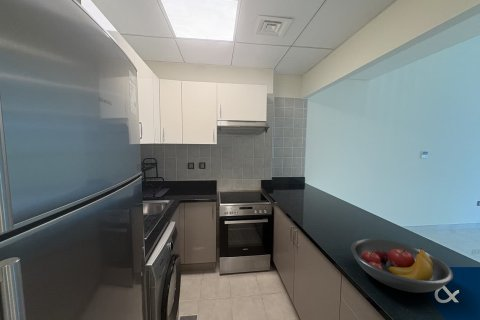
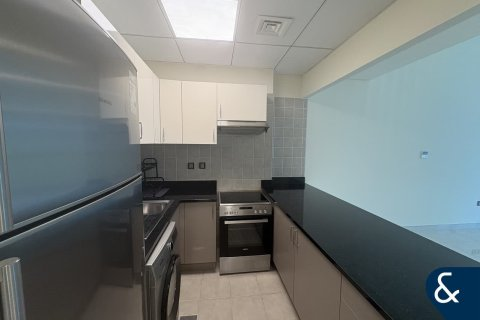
- fruit bowl (395, 264)
